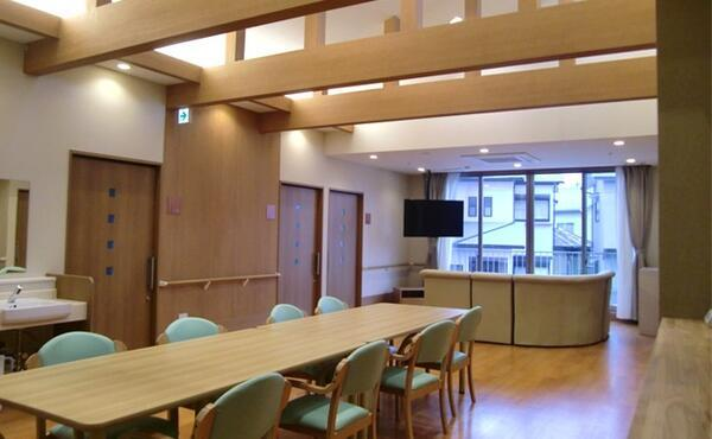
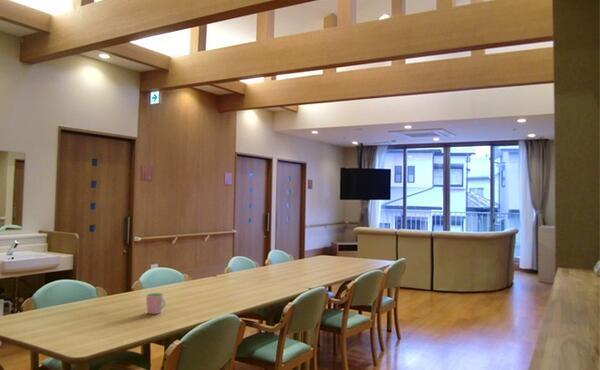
+ cup (156, 304)
